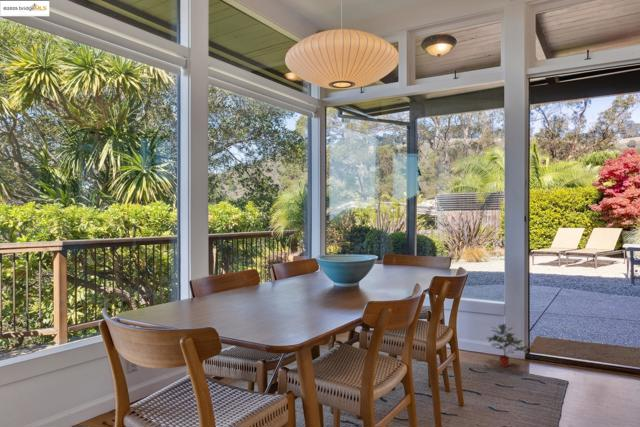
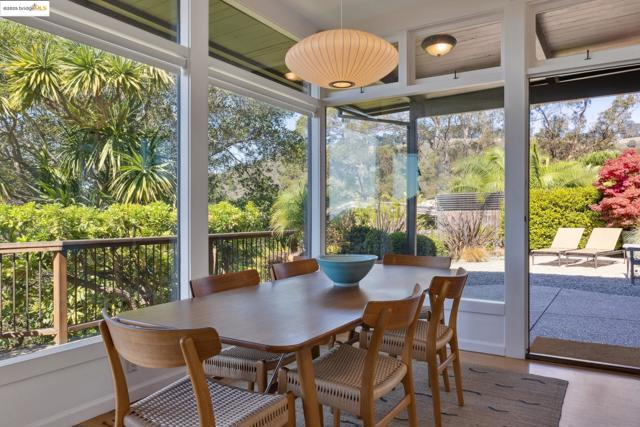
- potted plant (508, 344)
